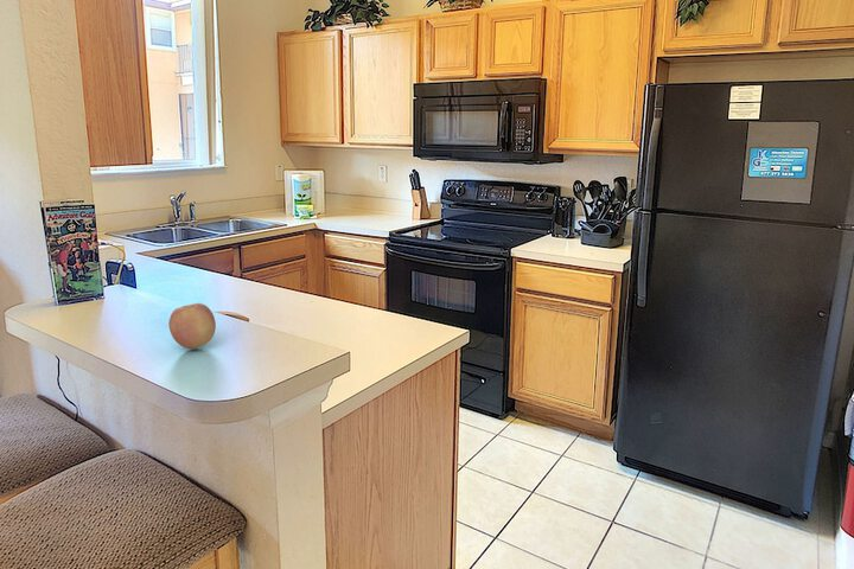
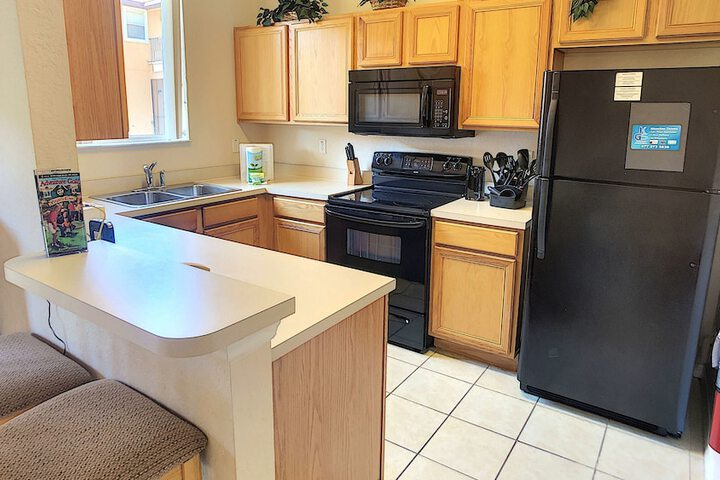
- fruit (192, 326)
